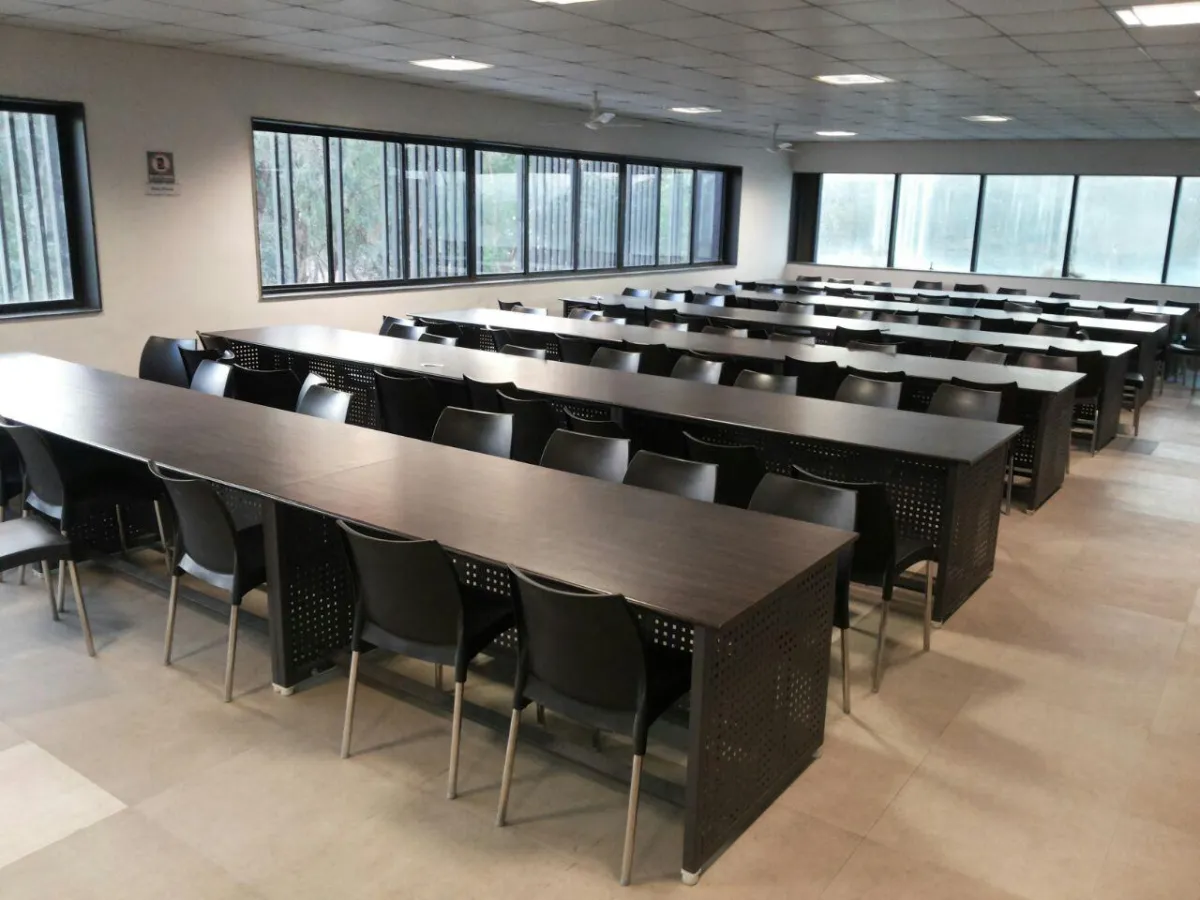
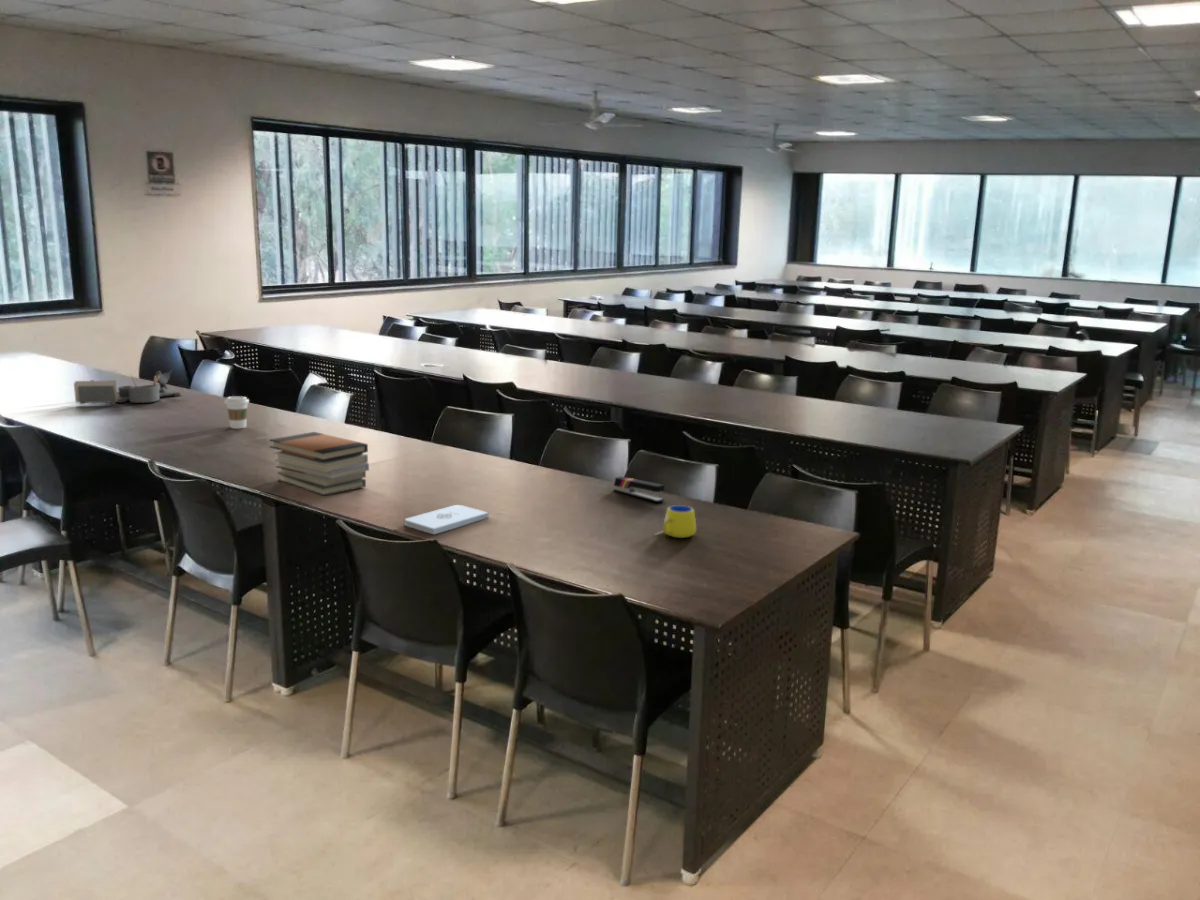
+ desk organizer (128, 386)
+ mug (677, 522)
+ stapler (638, 487)
+ coffee cup (237, 412)
+ book stack (320, 462)
+ notepad (446, 518)
